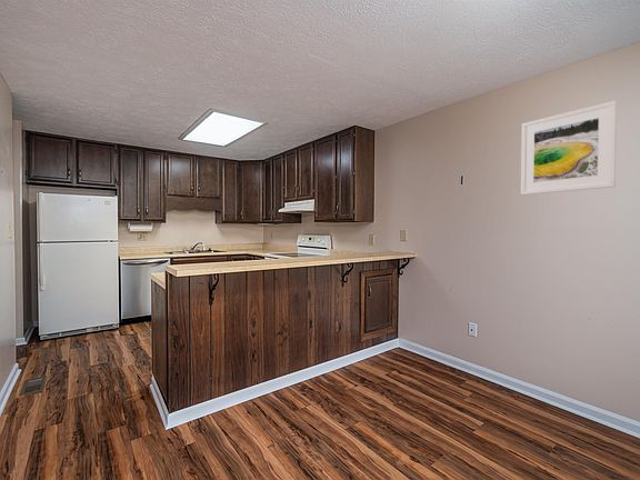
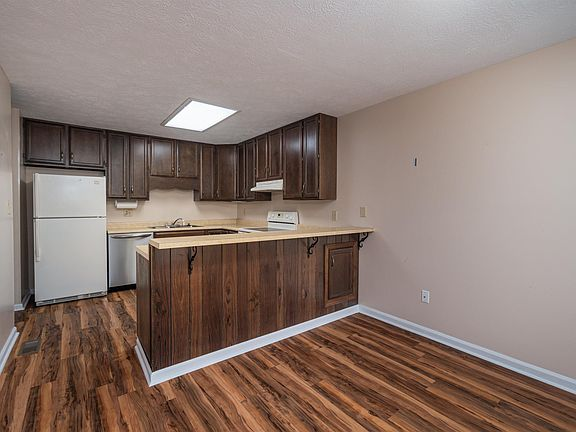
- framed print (563, 152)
